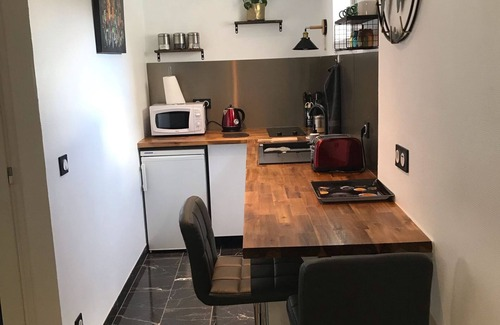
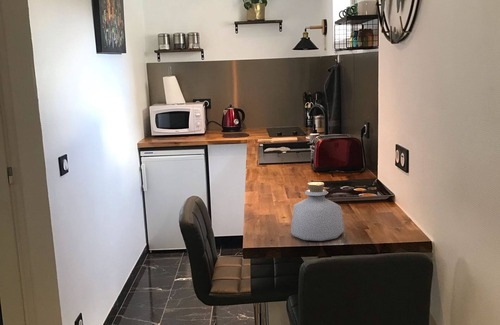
+ bottle (316, 208)
